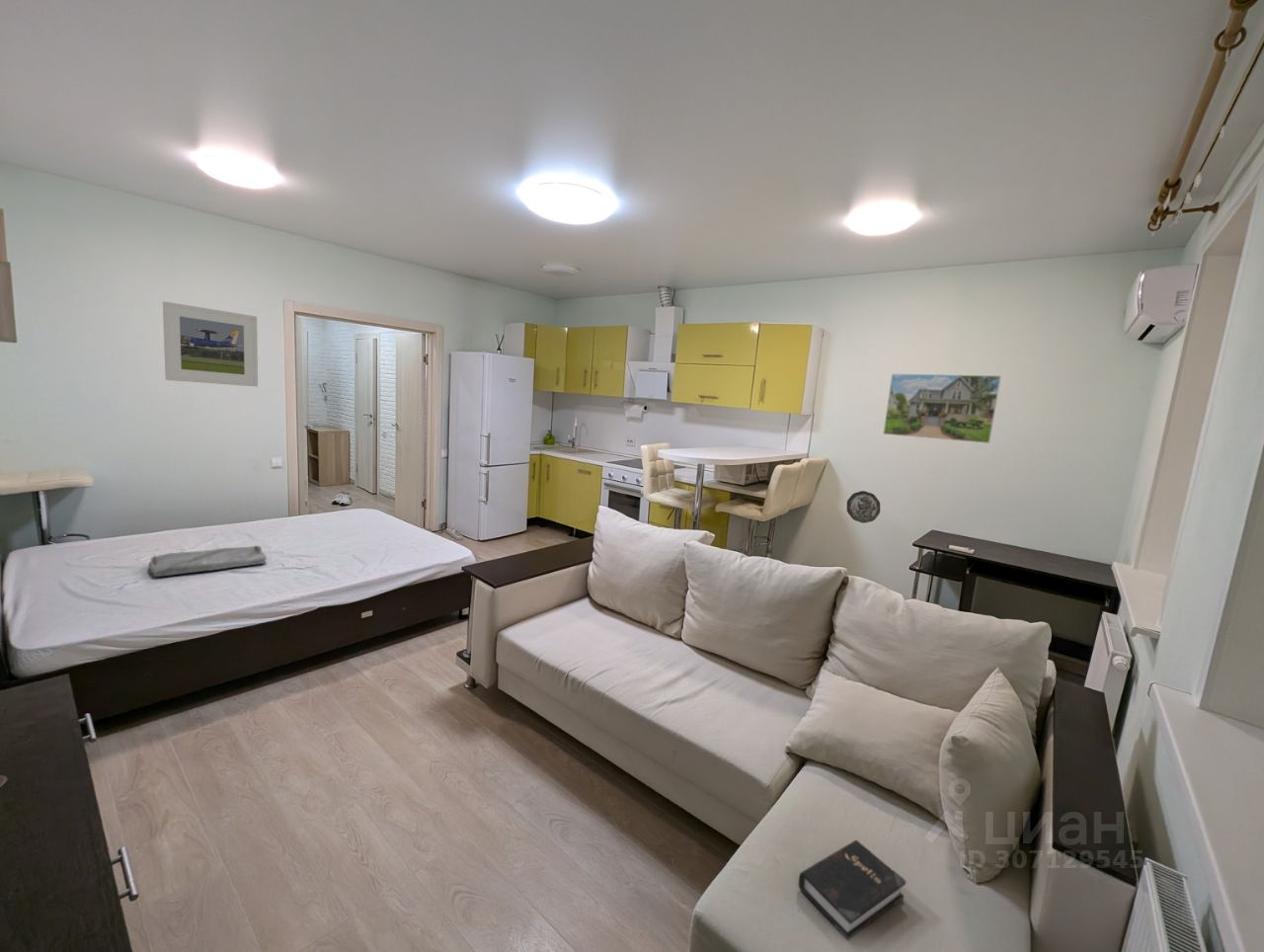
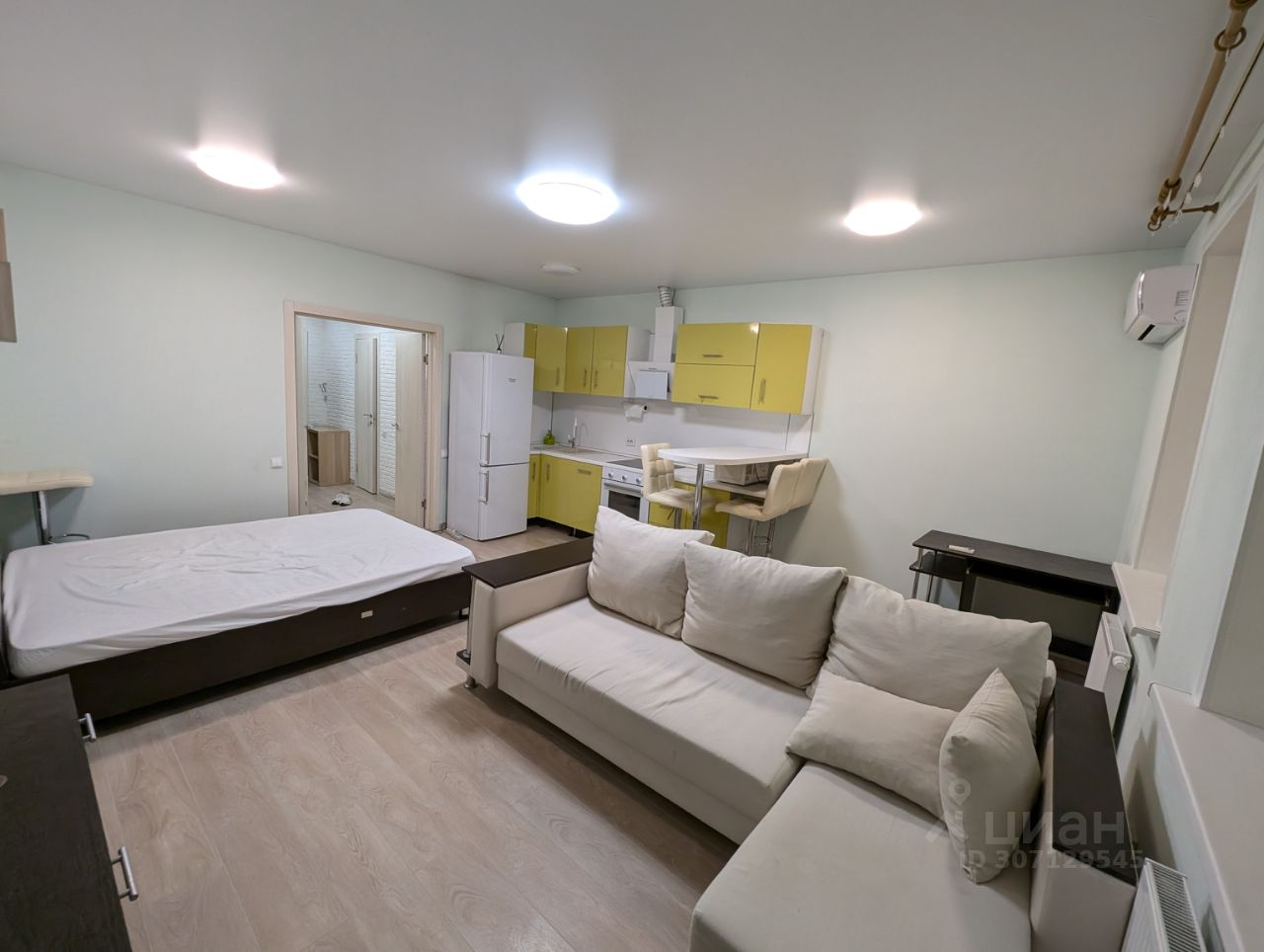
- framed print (212, 347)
- decorative plate (863, 507)
- hardback book (851, 884)
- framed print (938, 407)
- serving tray (209, 556)
